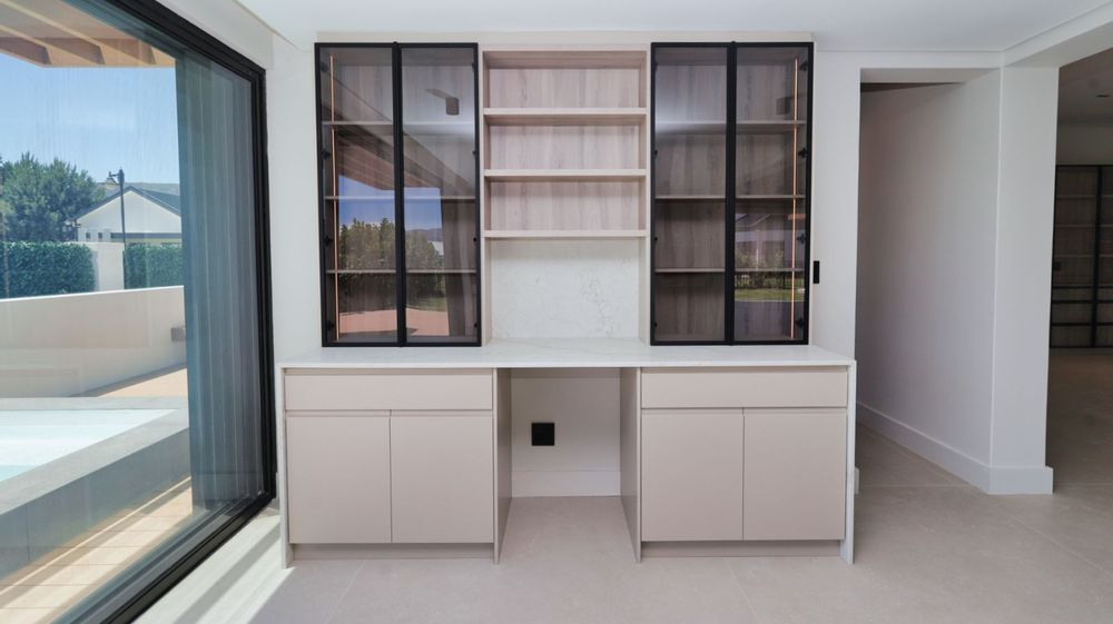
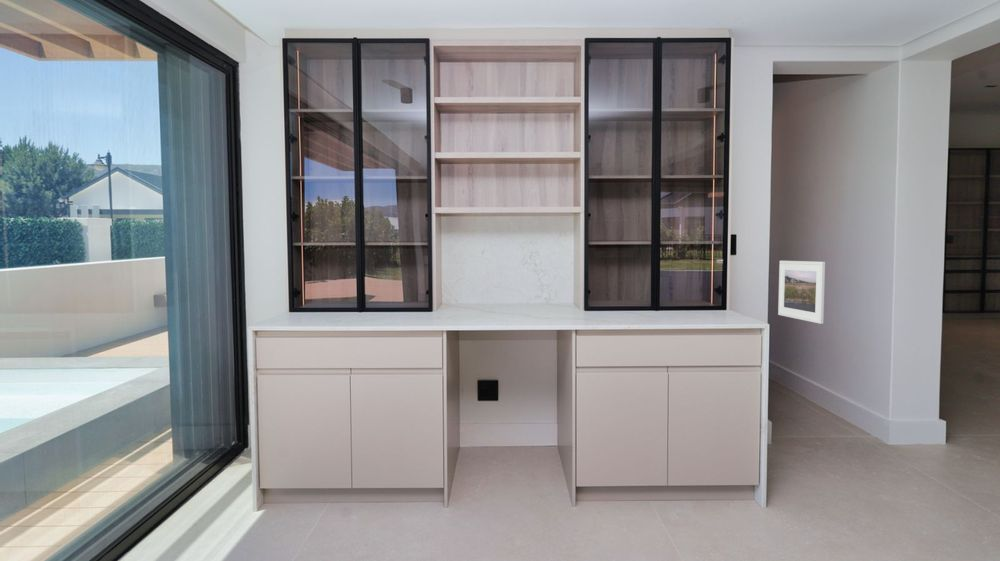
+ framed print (800, 290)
